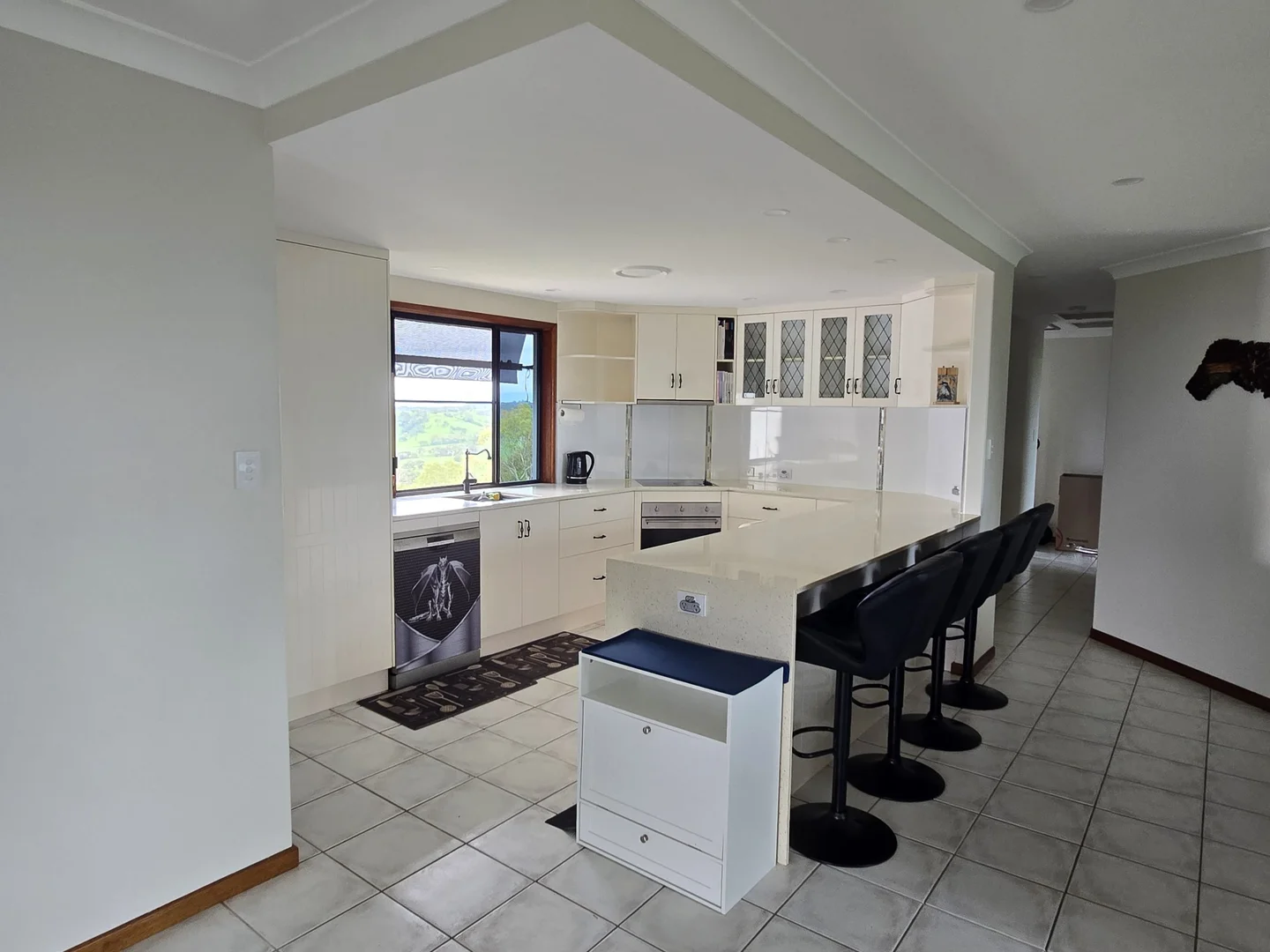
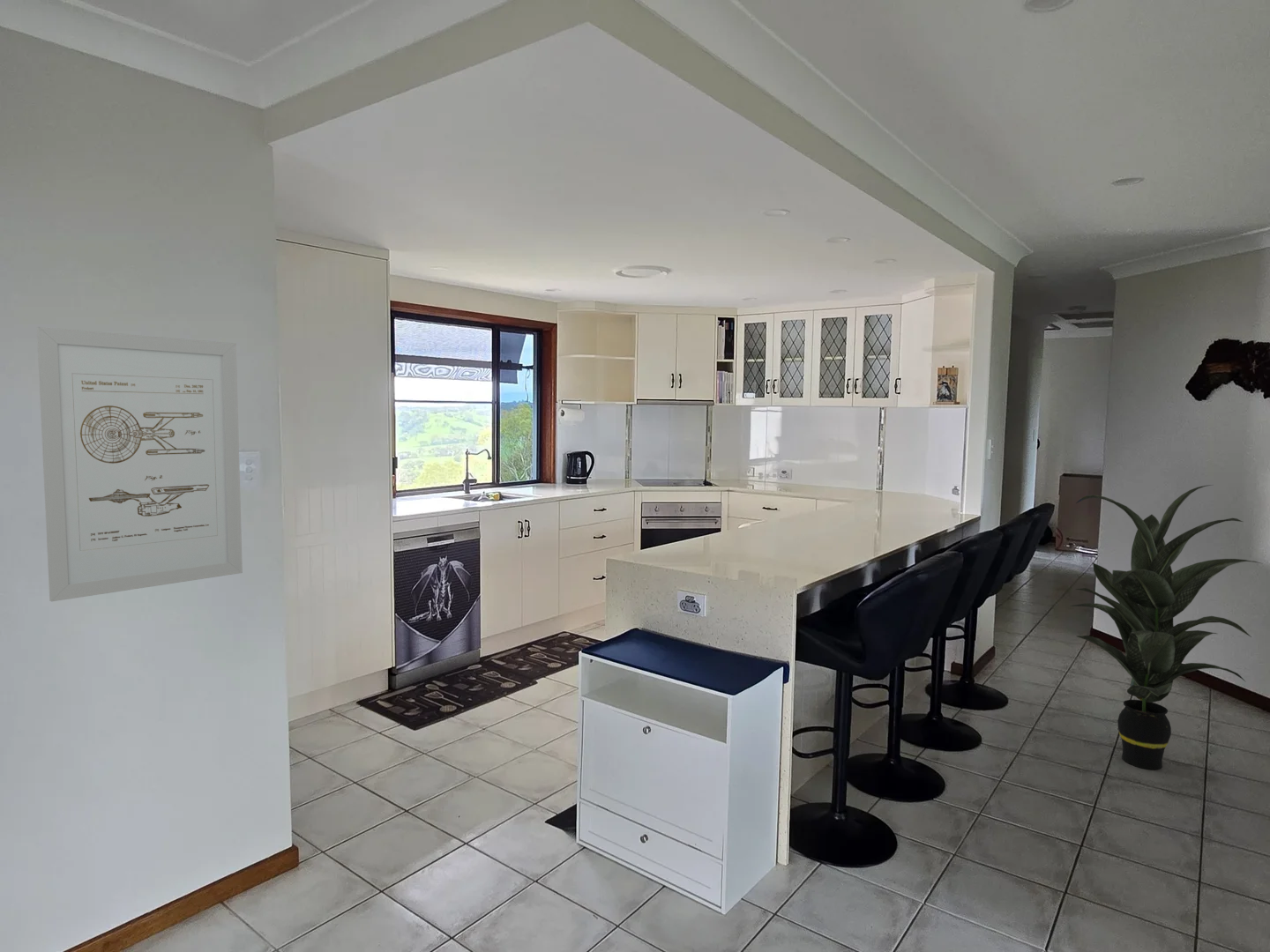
+ indoor plant (1163, 627)
+ wall art (149, 462)
